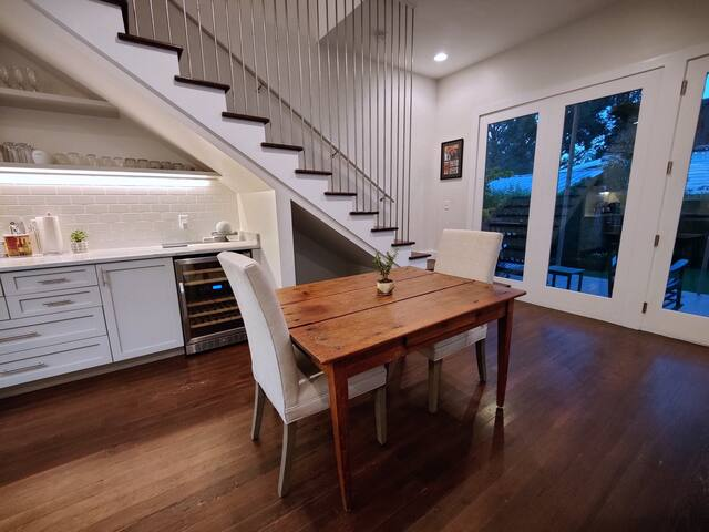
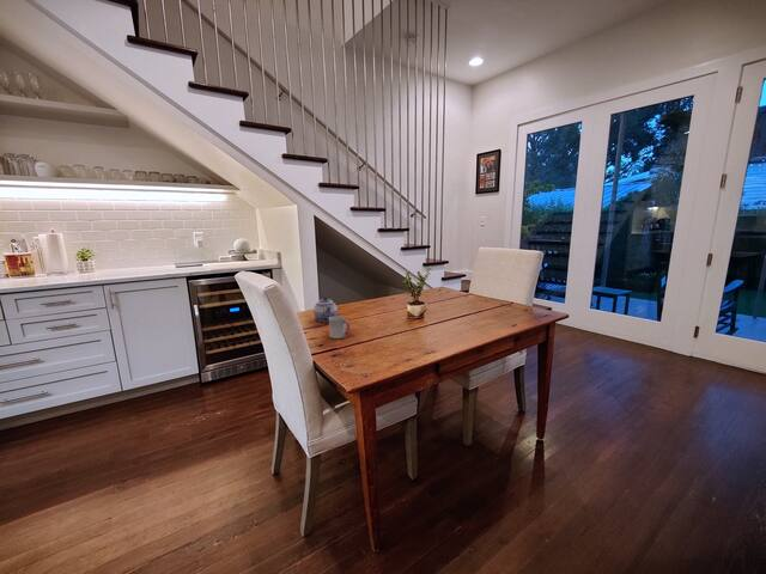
+ cup (340, 326)
+ teapot (326, 307)
